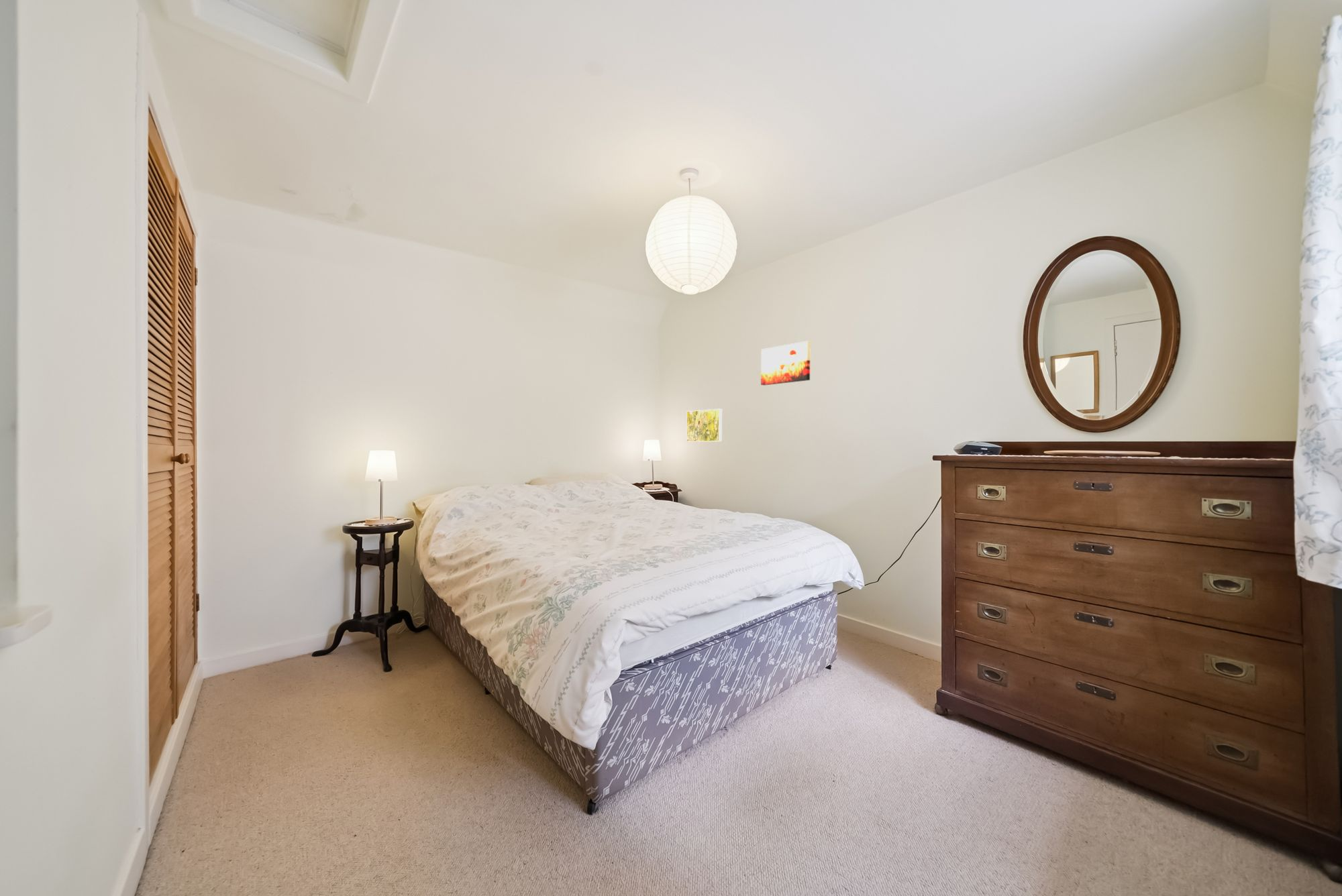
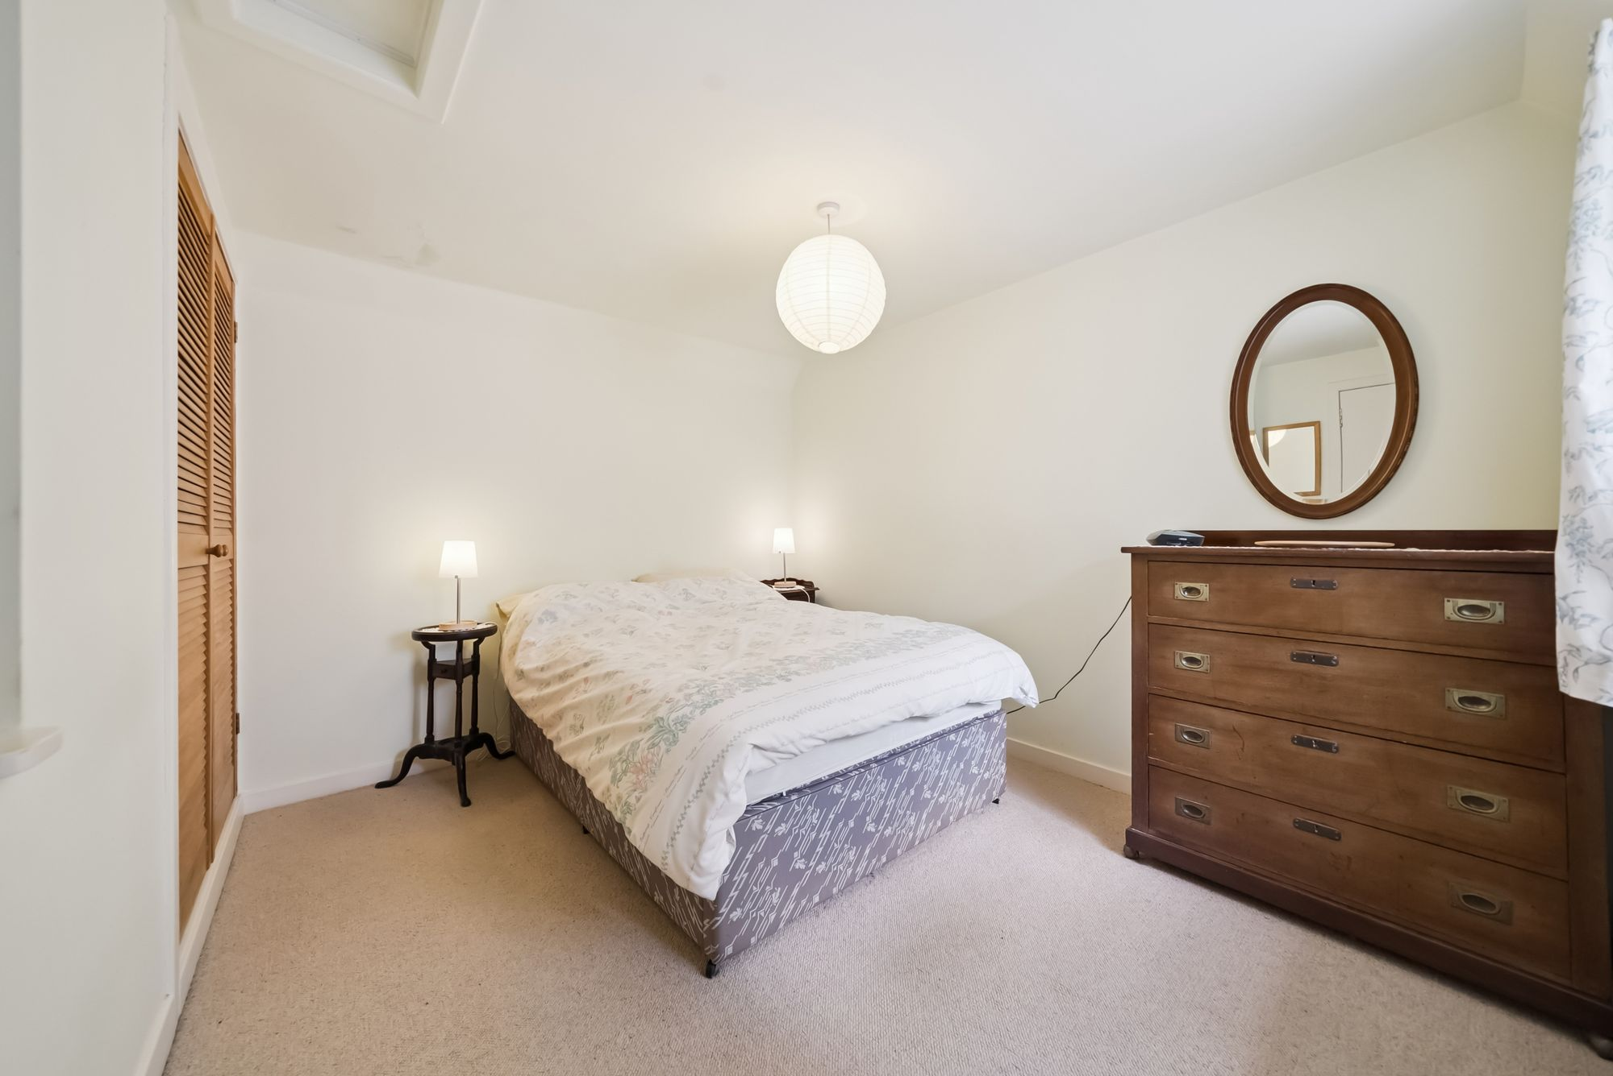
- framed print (703, 425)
- wall art (784, 363)
